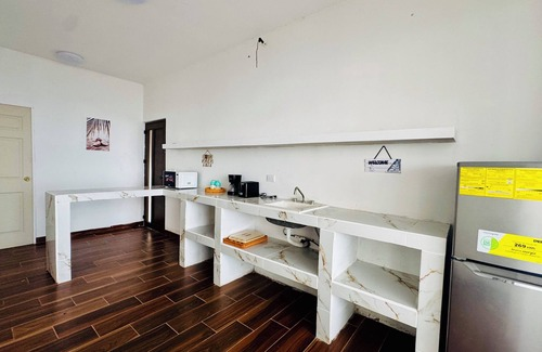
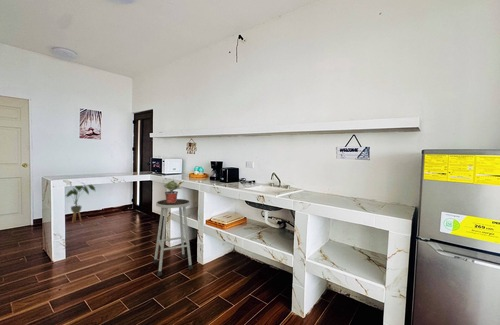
+ stool (173, 238)
+ potted plant (172, 191)
+ house plant (77, 200)
